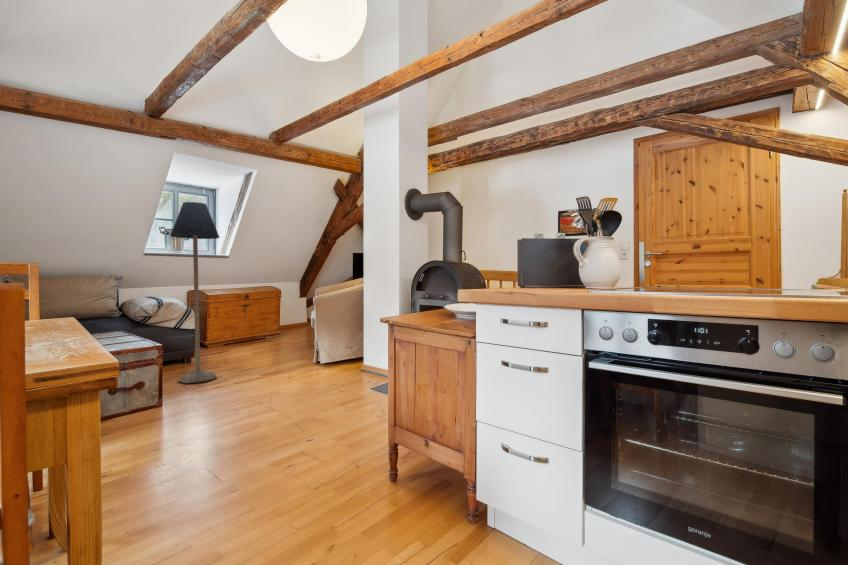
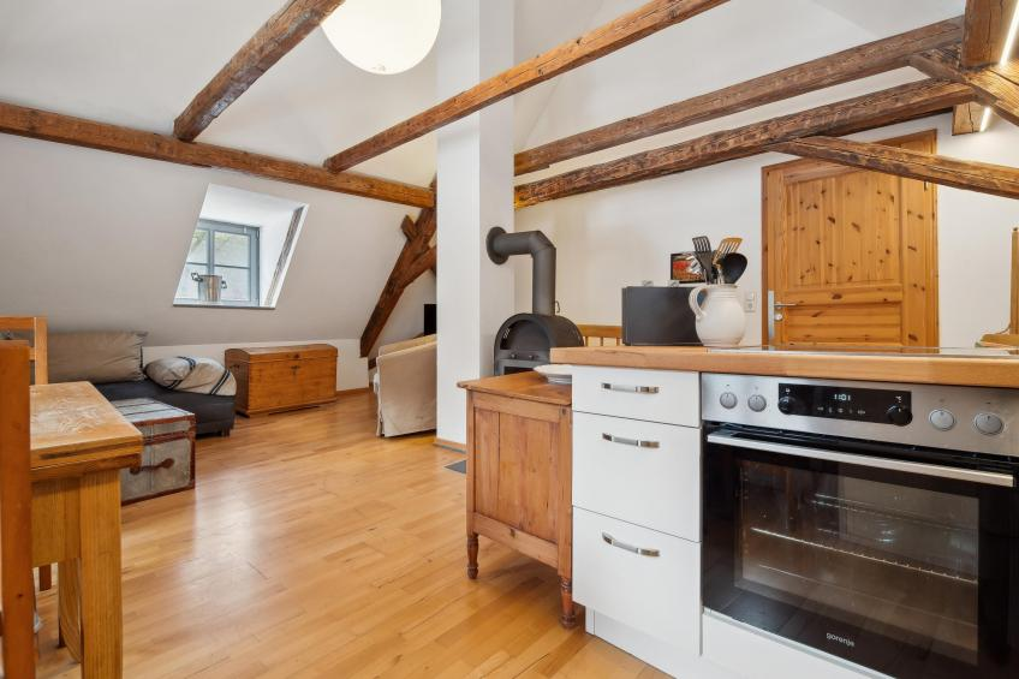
- floor lamp (196, 291)
